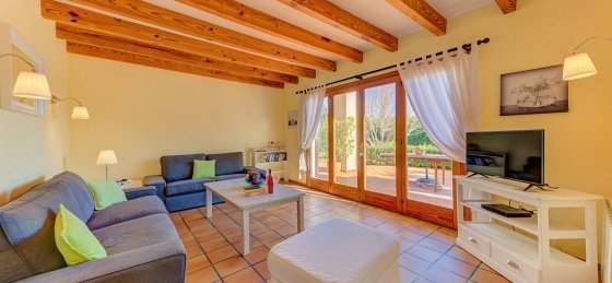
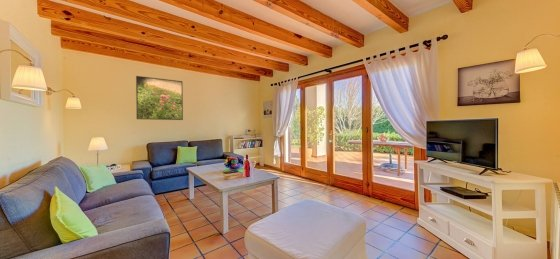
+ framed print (160, 99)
